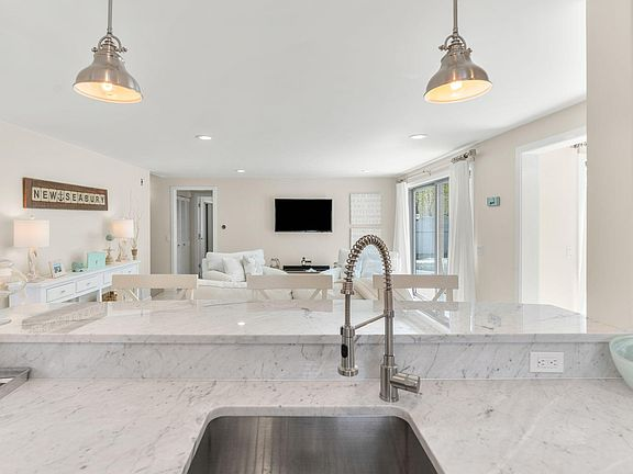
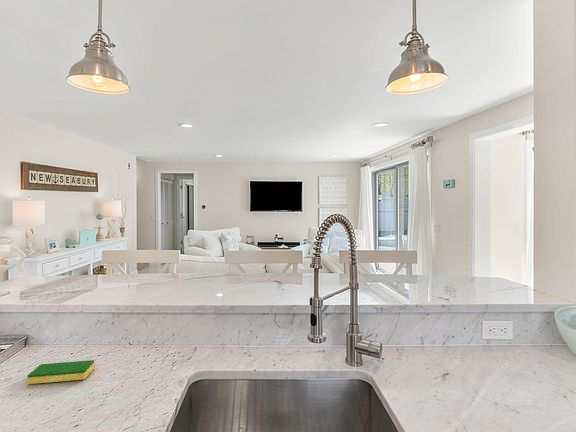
+ dish sponge (62, 371)
